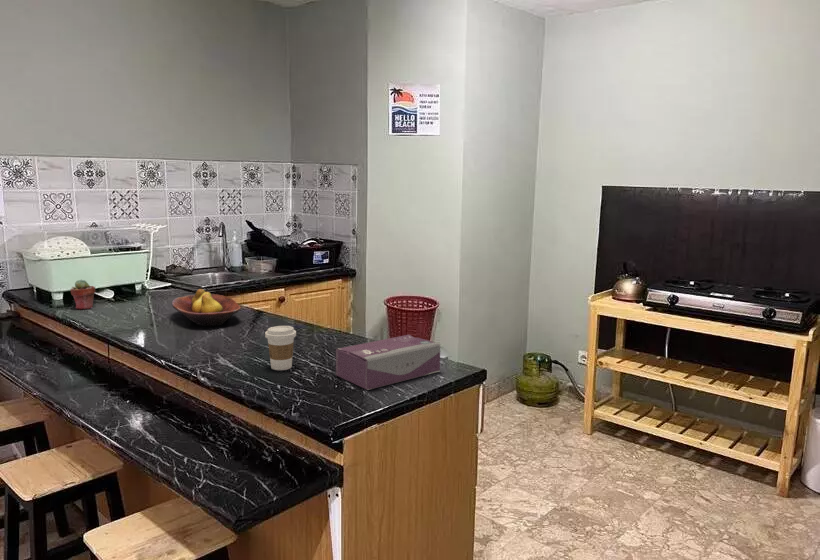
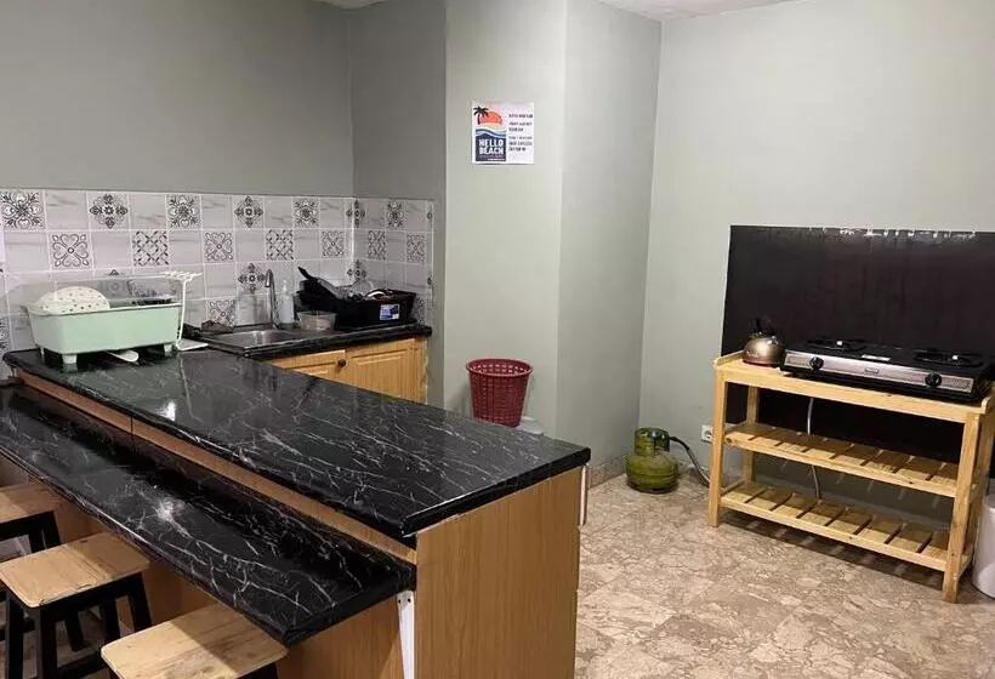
- tissue box (388, 359)
- coffee cup (281, 348)
- fruit bowl (205, 305)
- potted succulent (83, 293)
